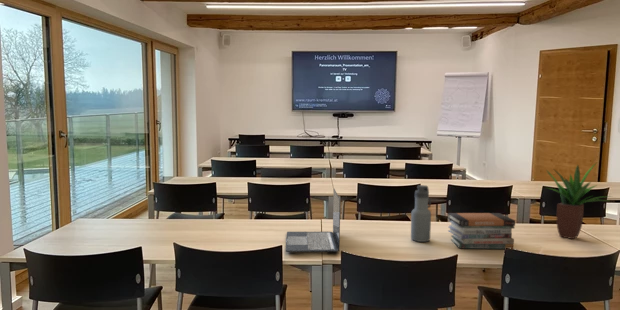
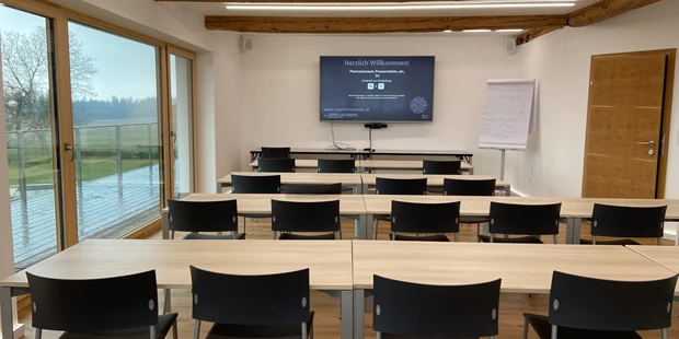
- laptop (311, 232)
- potted plant (576, 199)
- water bottle (421, 212)
- book stack (480, 230)
